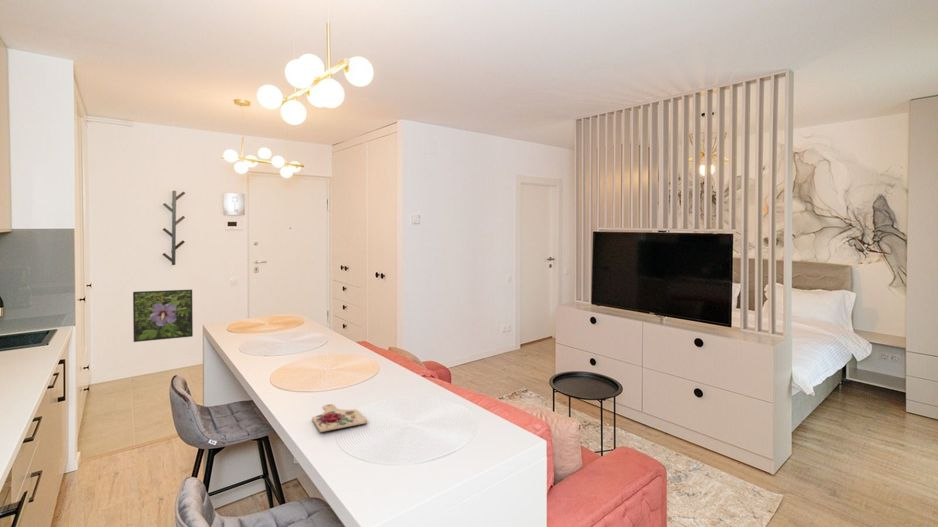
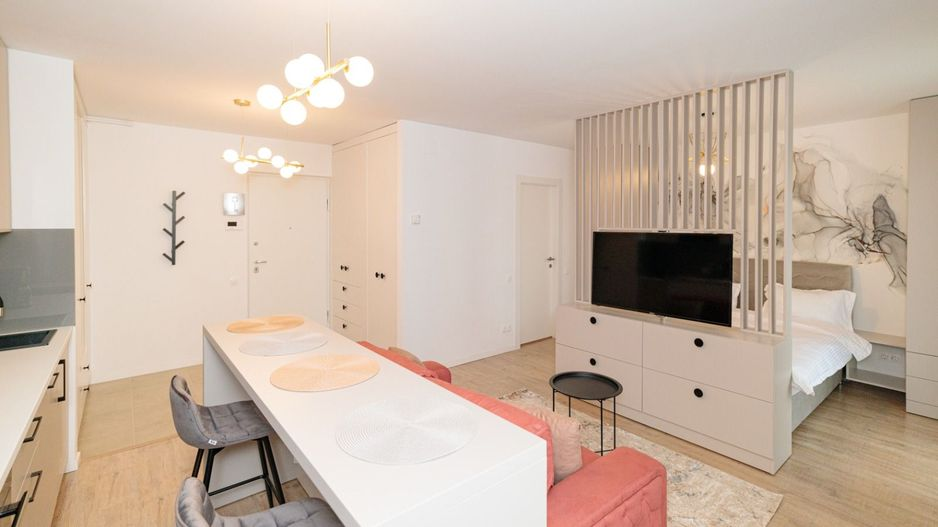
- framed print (163, 314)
- cutting board (335, 412)
